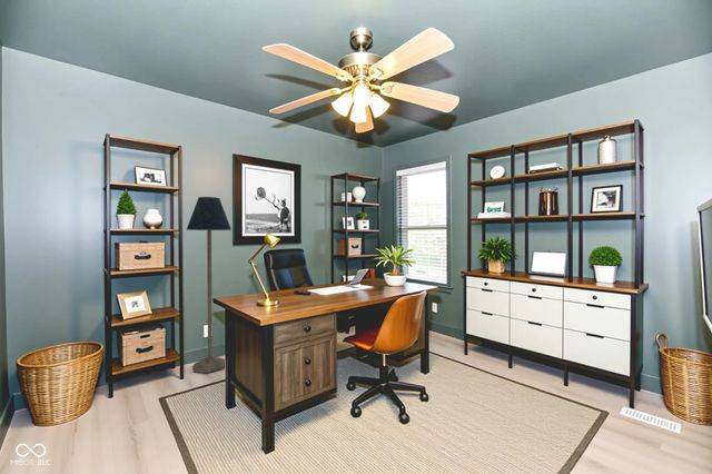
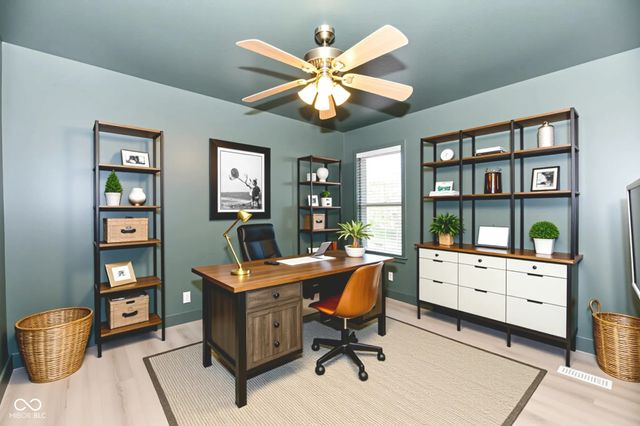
- floor lamp (209, 282)
